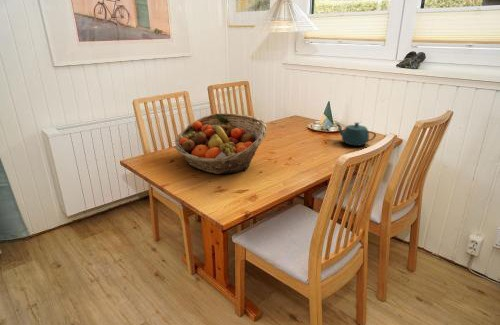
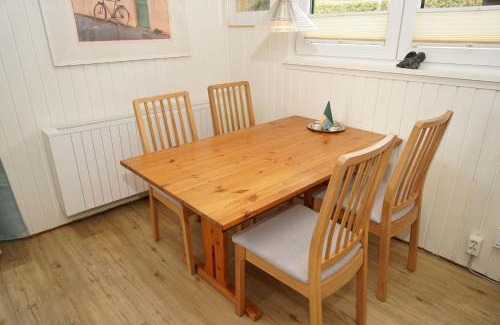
- teapot (354, 132)
- fruit basket (220, 141)
